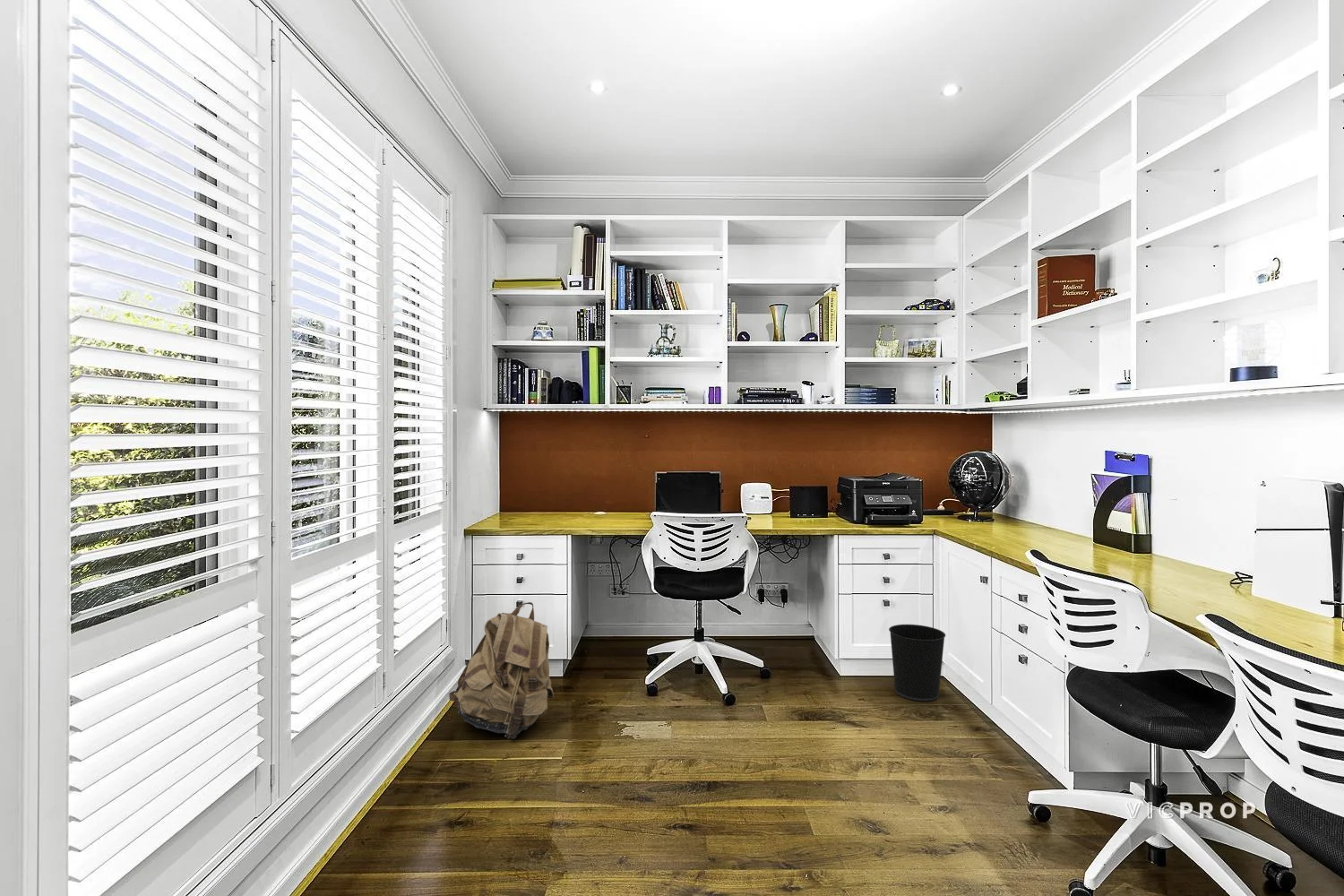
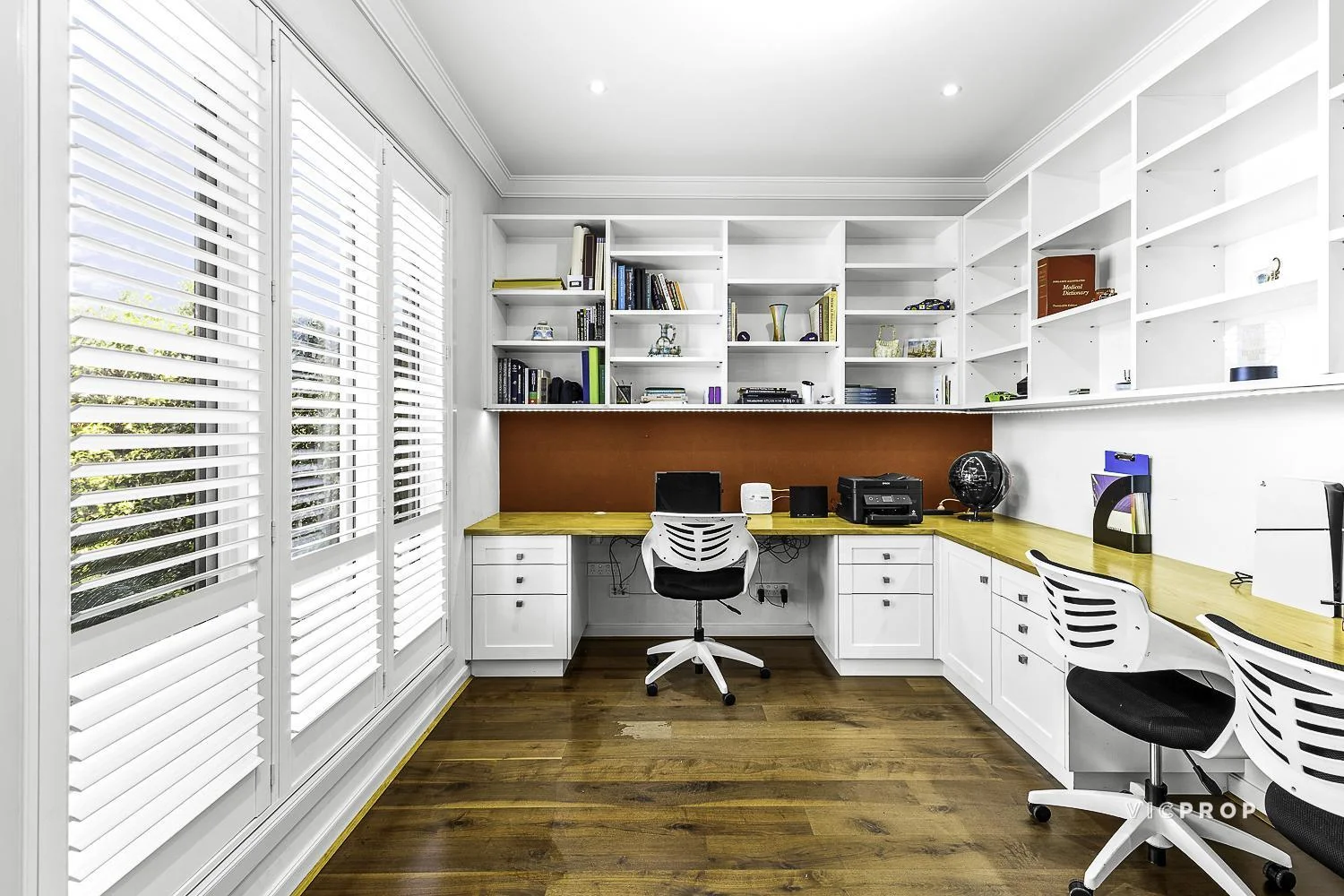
- backpack (502, 665)
- wastebasket (917, 662)
